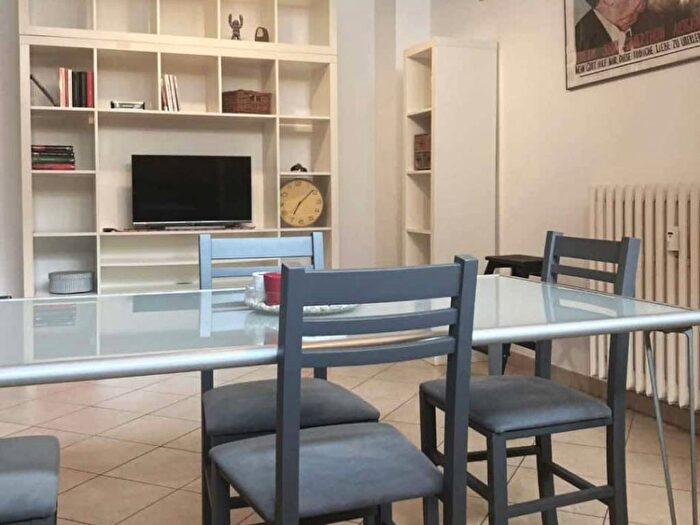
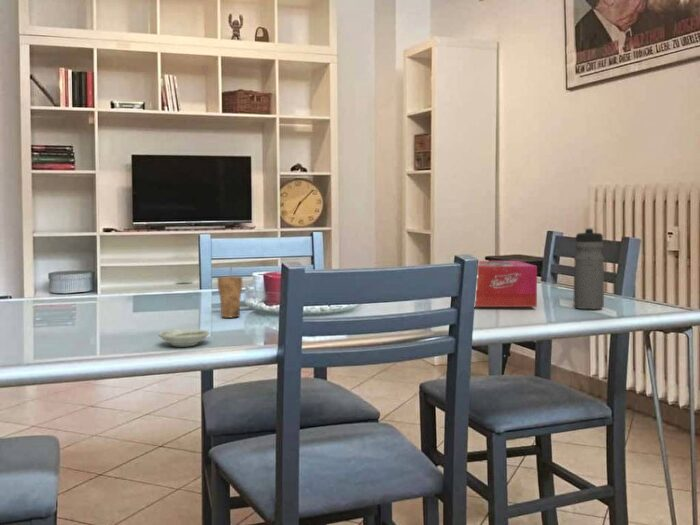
+ water bottle (588, 267)
+ cup (230, 291)
+ tissue box (497, 282)
+ saucer (184, 338)
